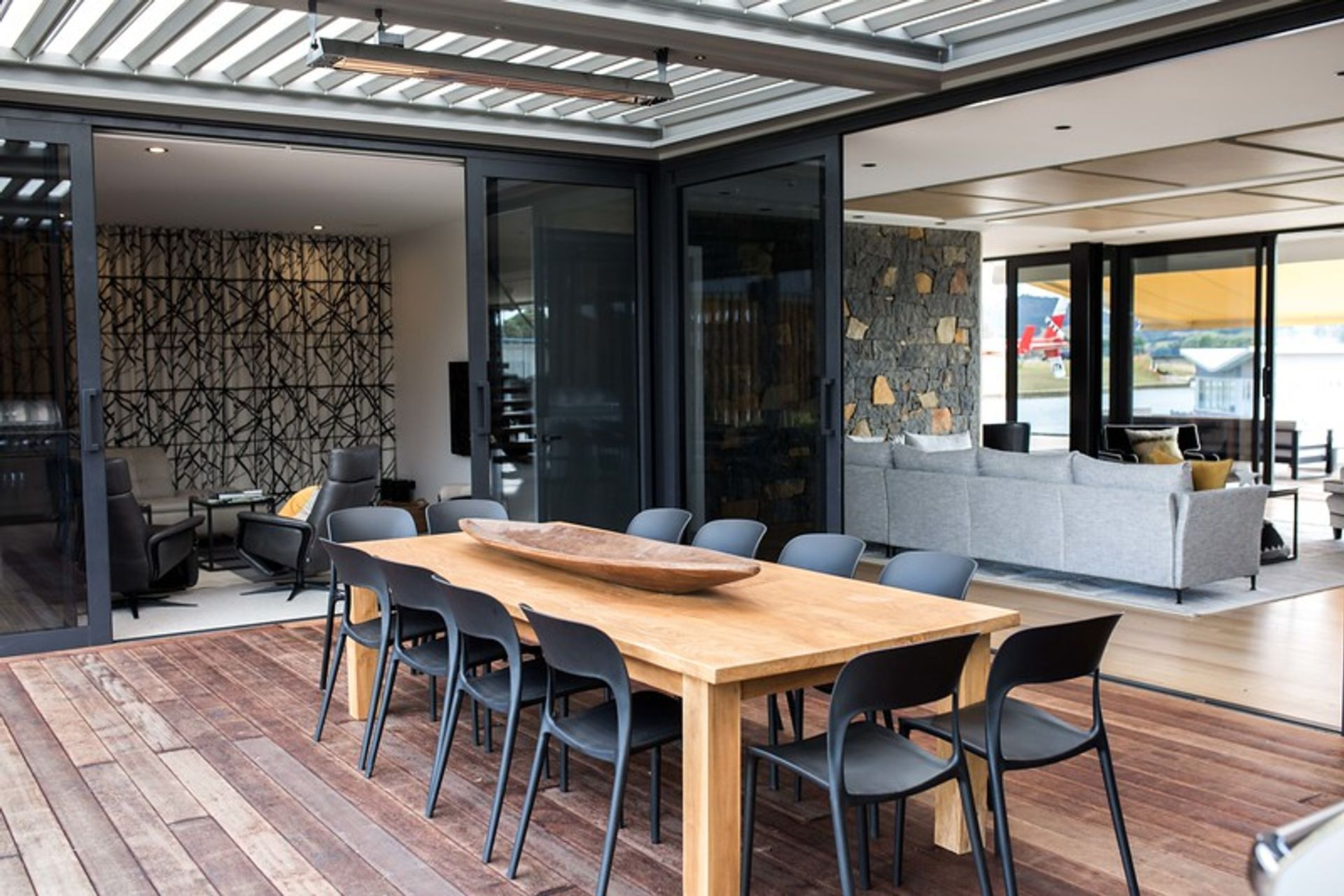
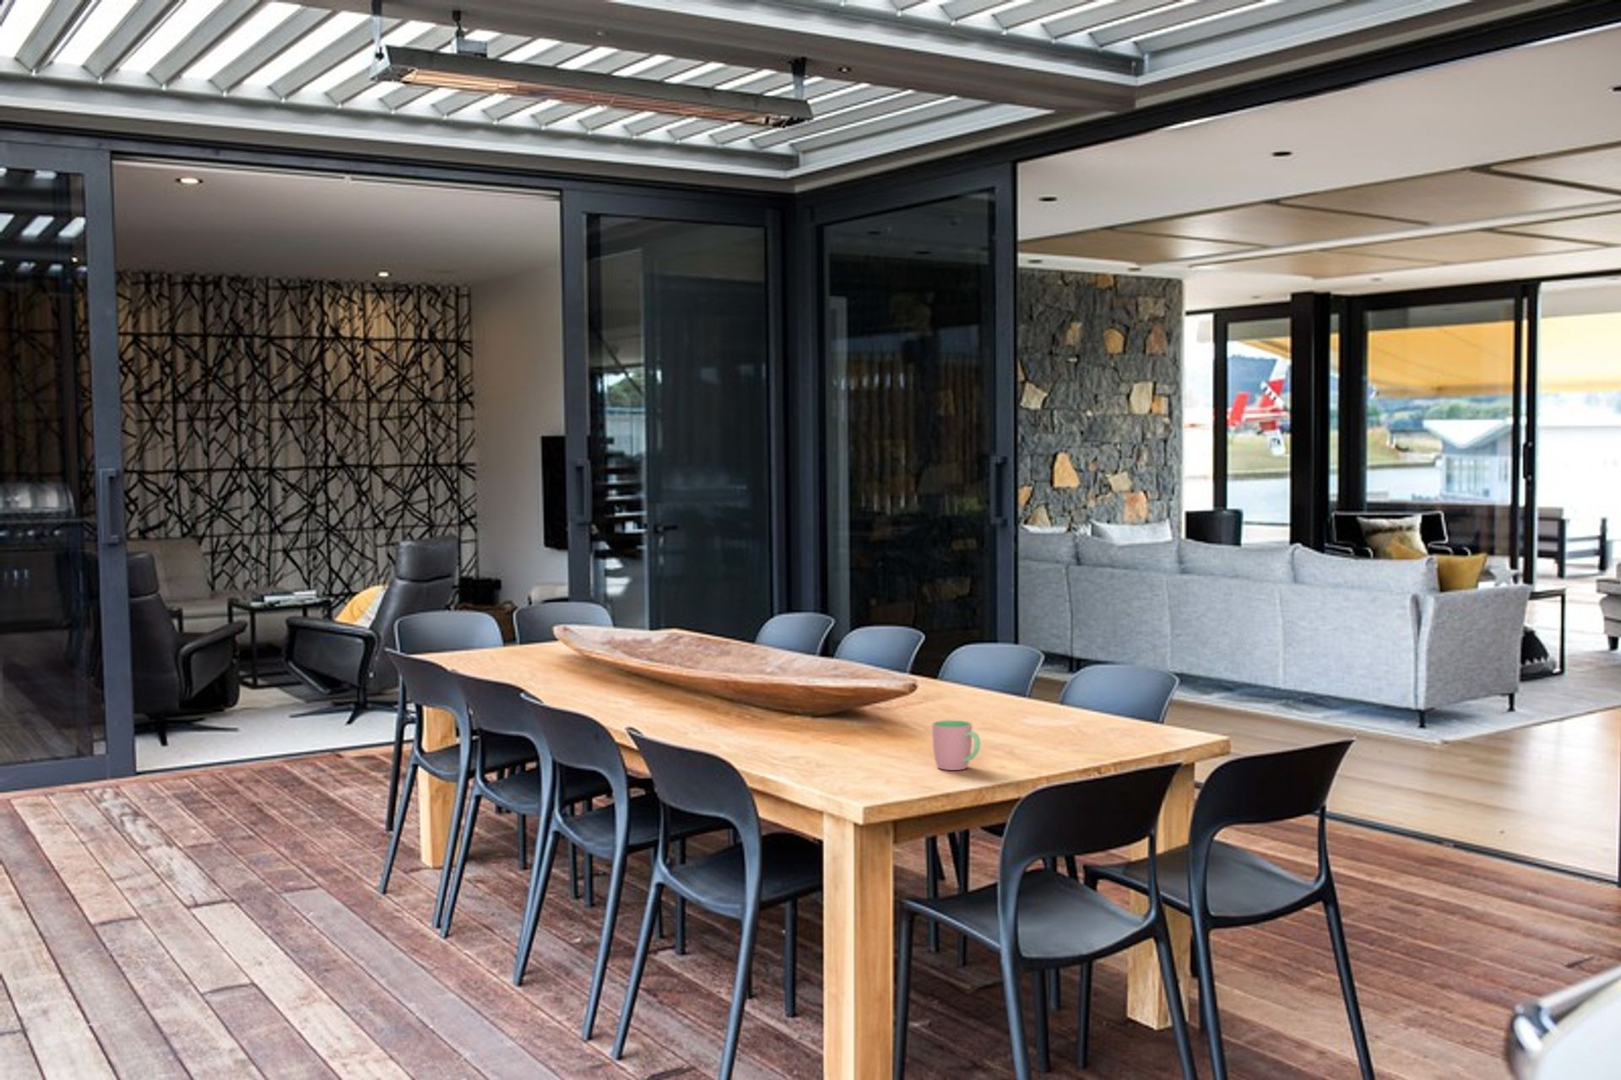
+ cup (958, 746)
